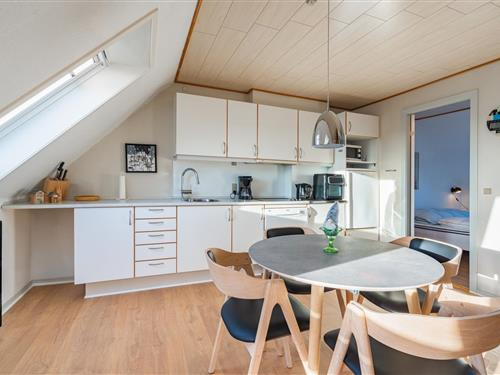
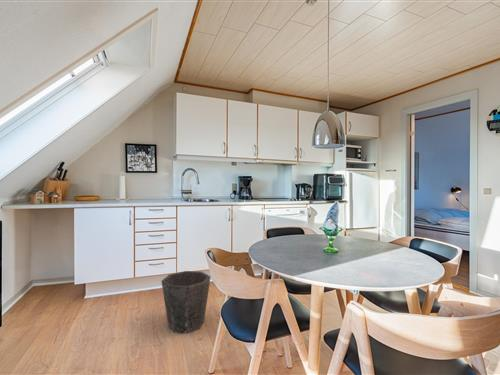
+ waste bin (186, 301)
